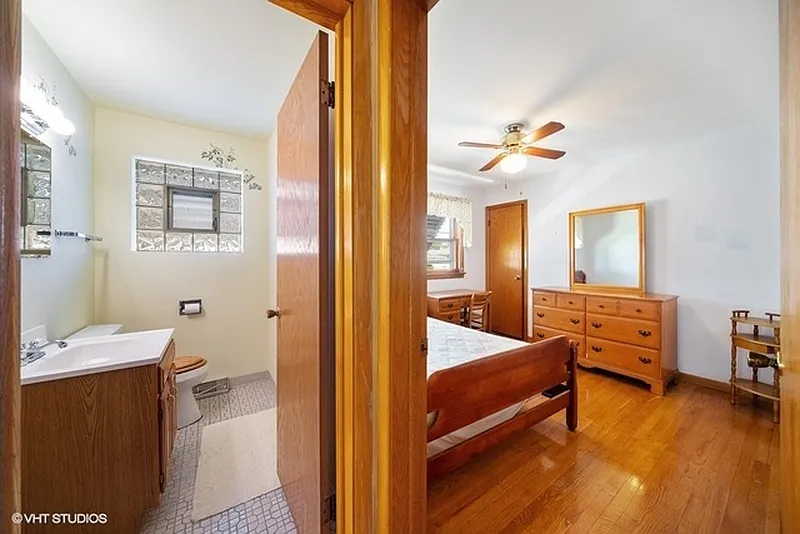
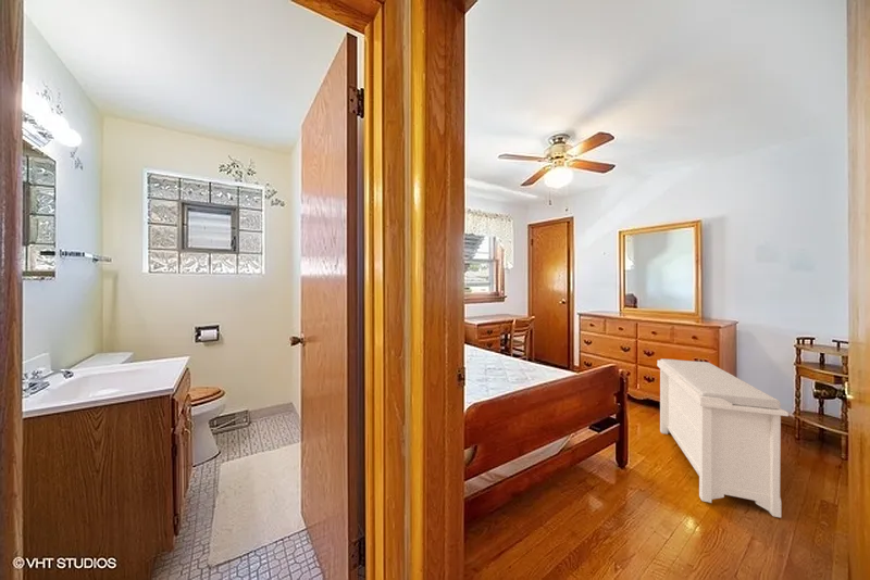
+ bench (706, 419)
